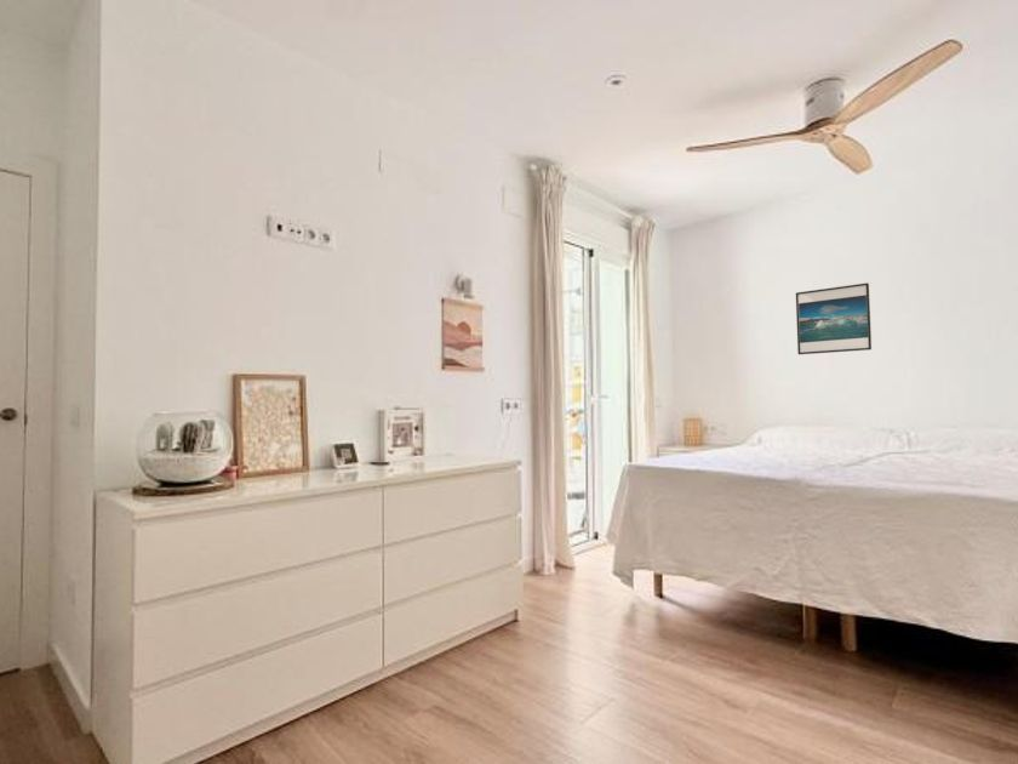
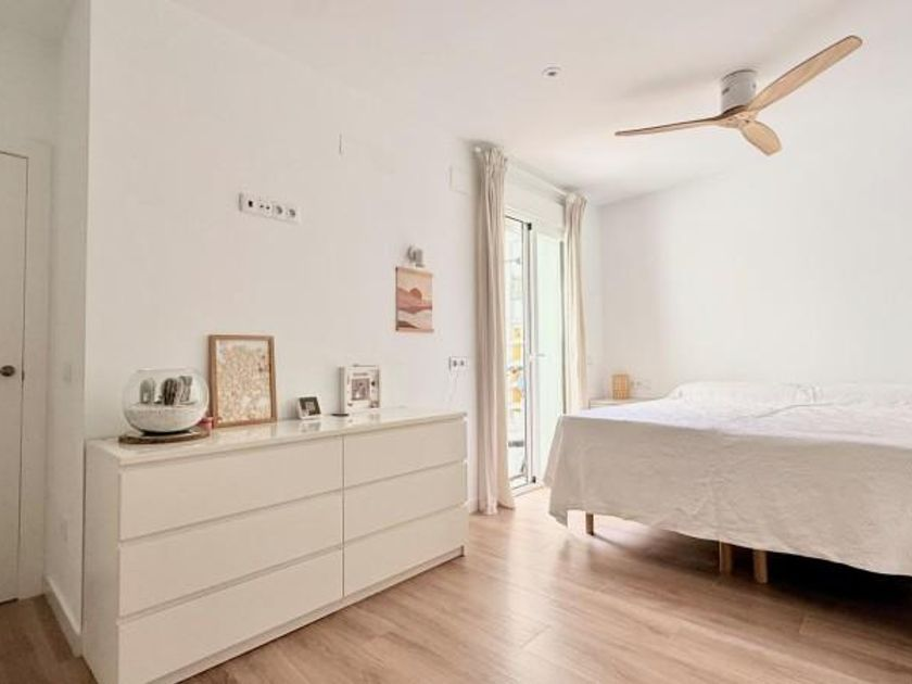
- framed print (831, 319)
